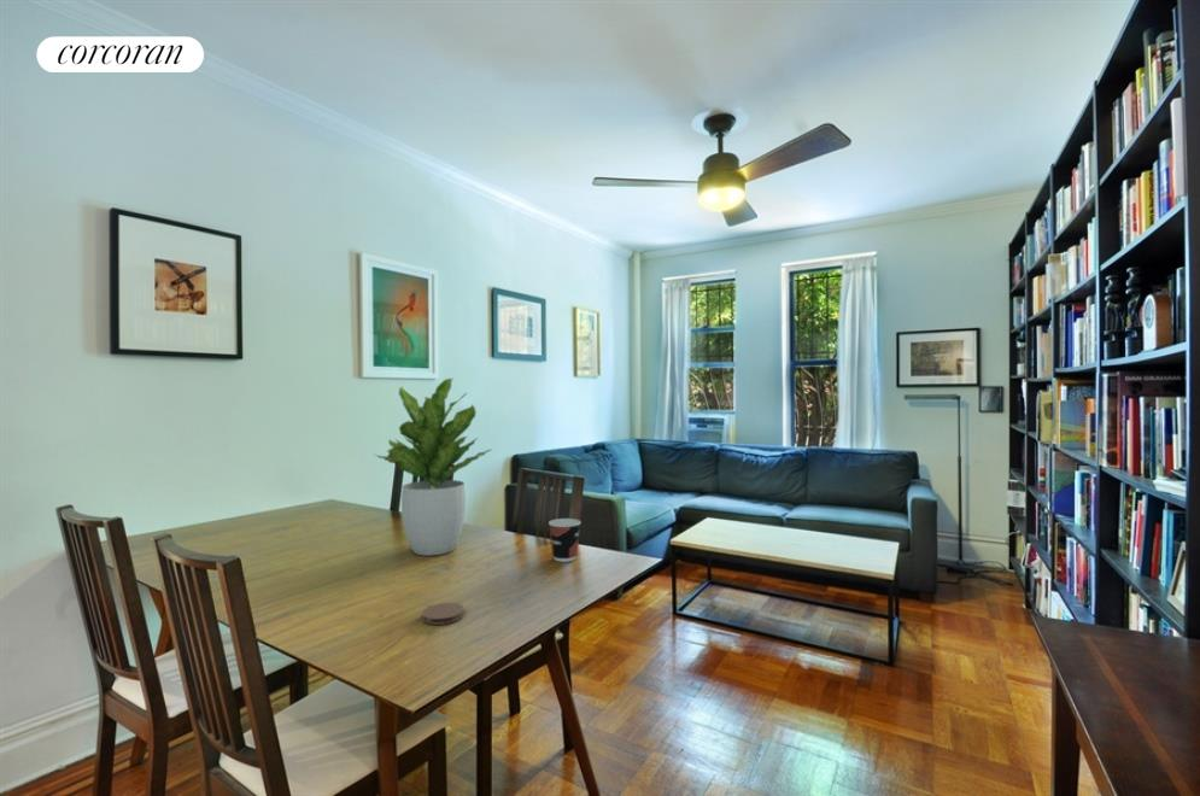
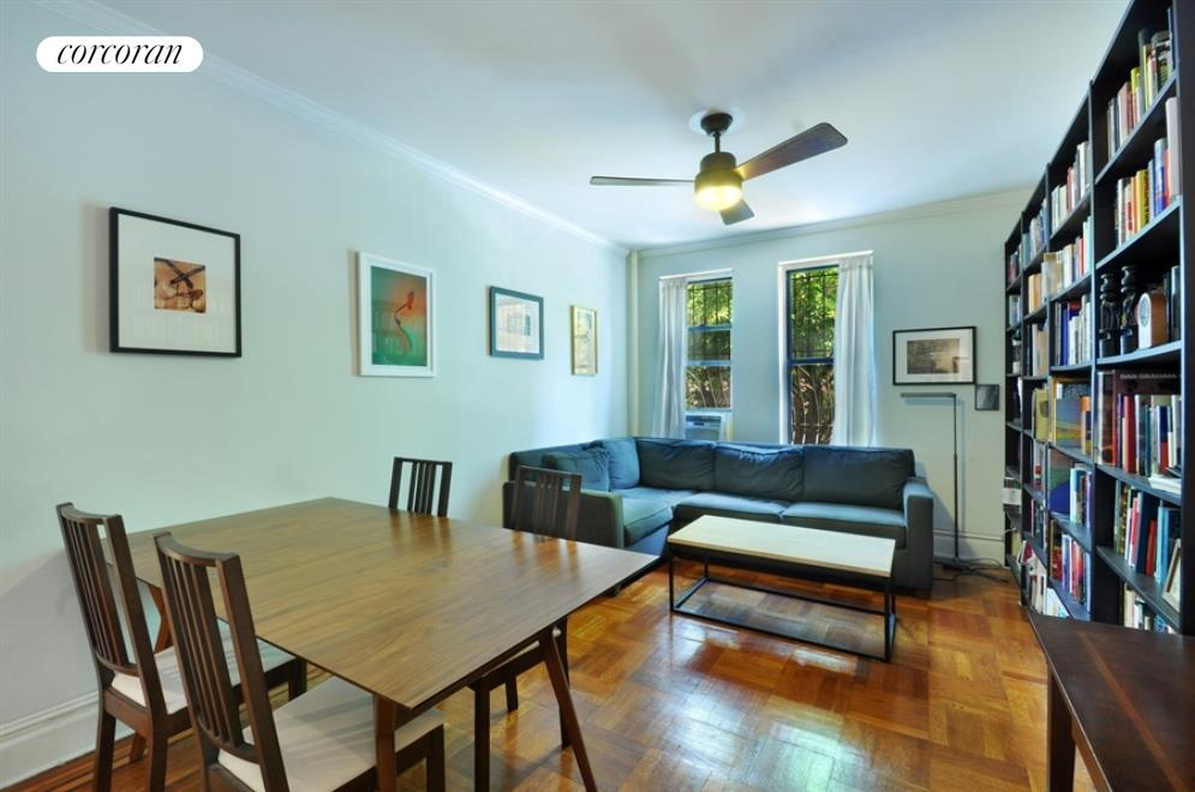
- cup (564, 539)
- potted plant (428, 463)
- coaster (443, 613)
